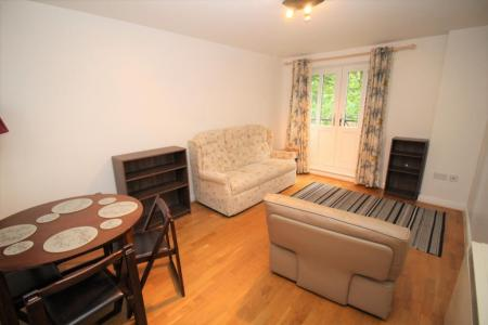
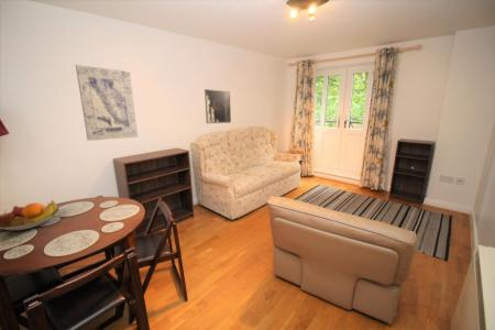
+ fruit bowl (26, 213)
+ wall art (109, 105)
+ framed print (218, 107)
